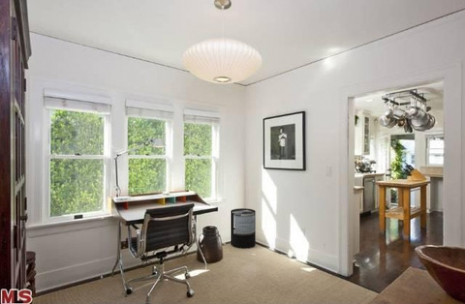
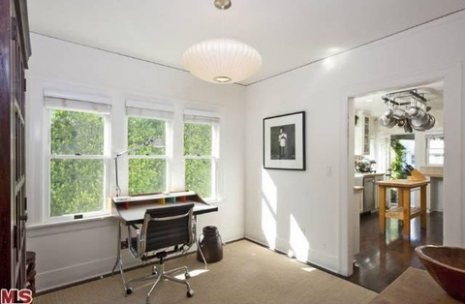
- trash can (243, 227)
